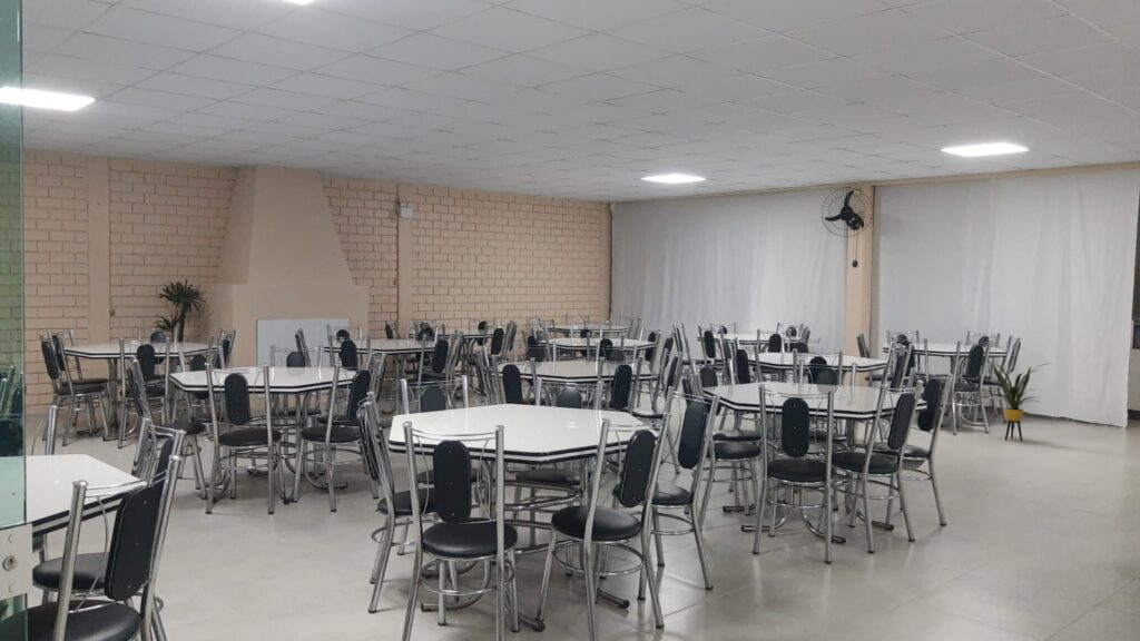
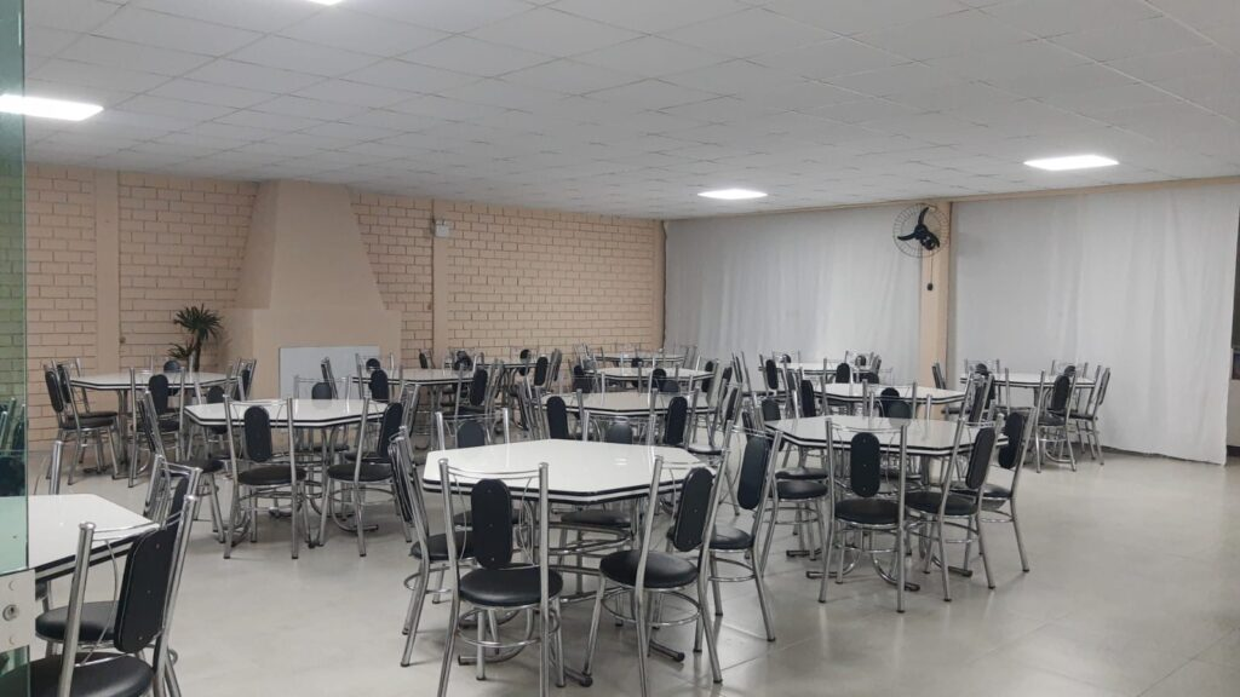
- house plant (1015, 401)
